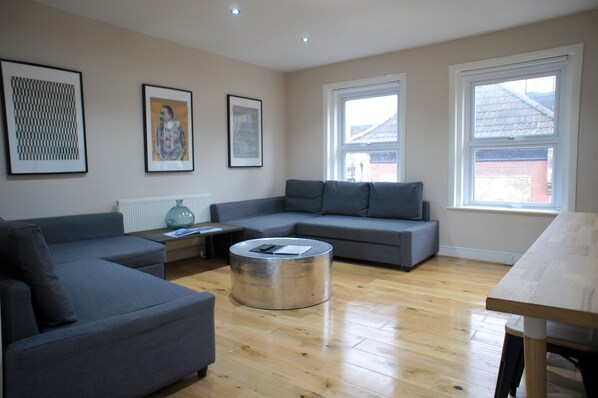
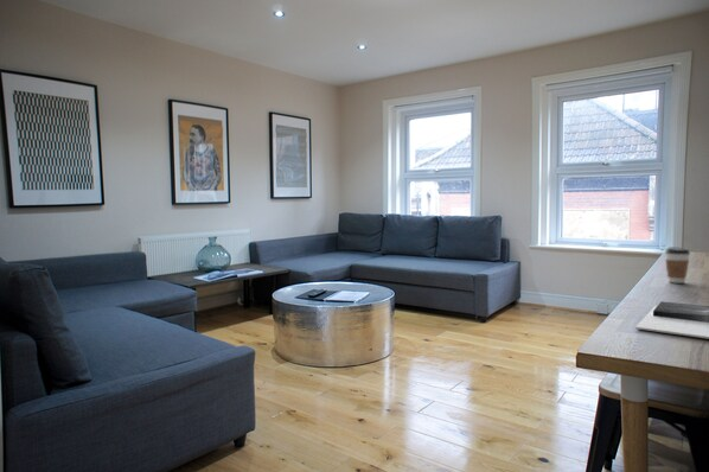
+ book (683, 315)
+ coffee cup (676, 264)
